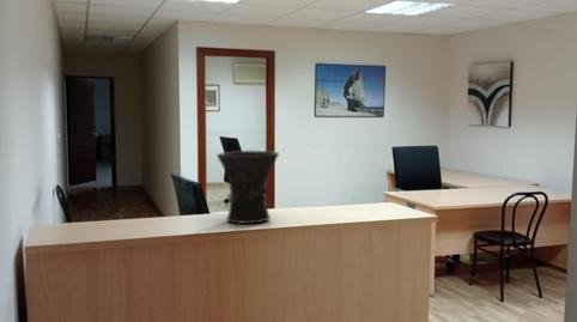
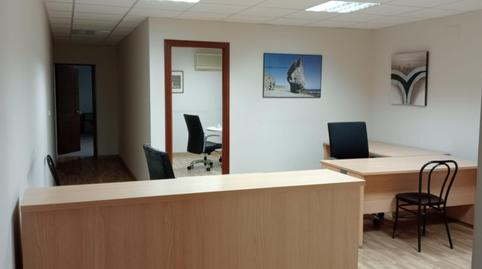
- vase (248, 186)
